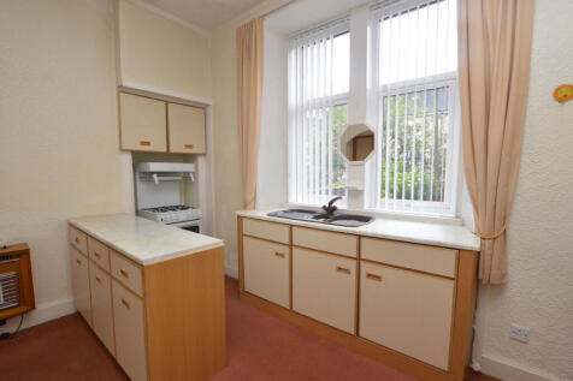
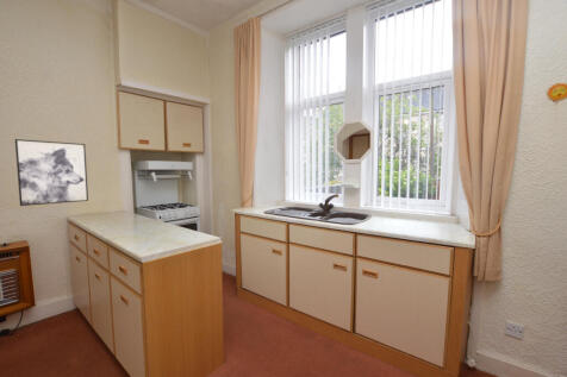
+ wall art (54, 172)
